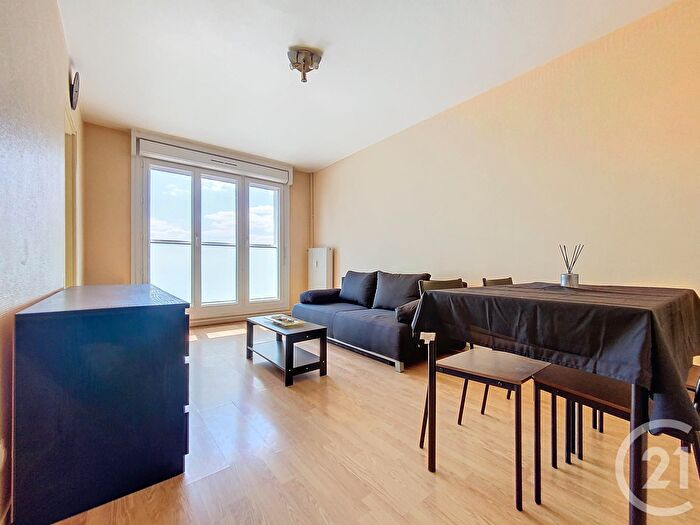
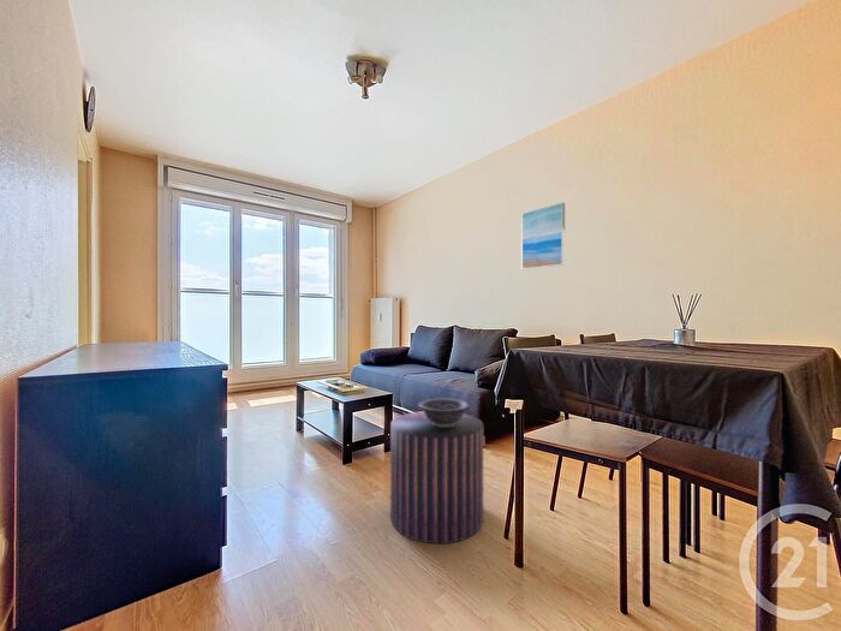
+ wall art (542, 238)
+ decorative bowl (443, 413)
+ pouf (436, 469)
